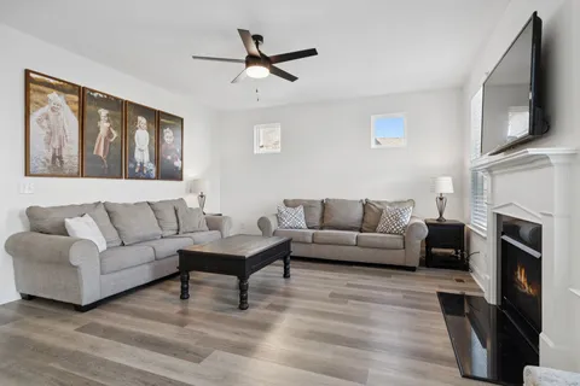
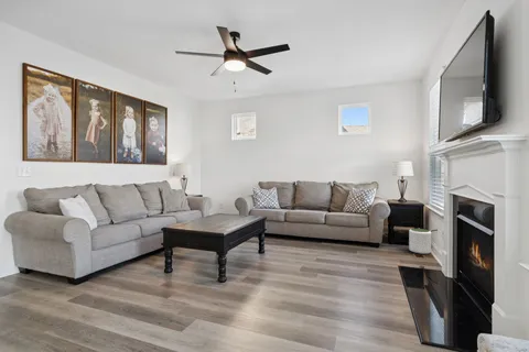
+ plant pot (420, 240)
